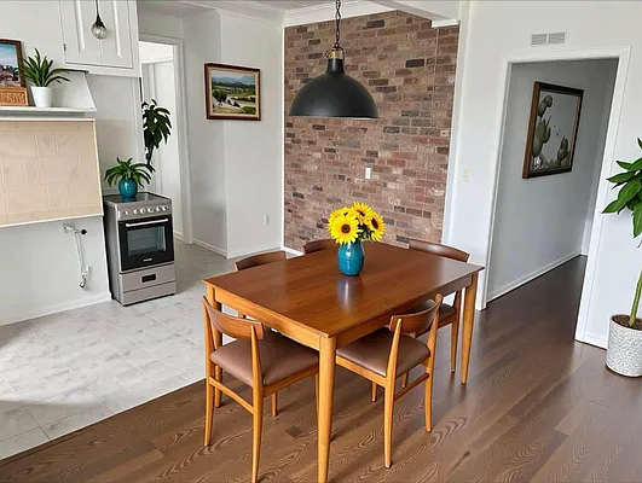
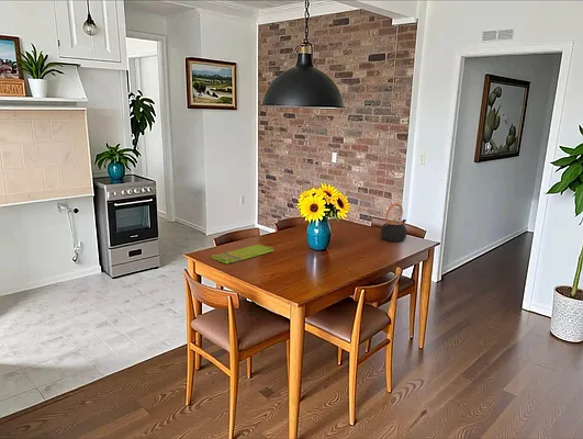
+ dish towel (243, 252)
+ teapot (395, 221)
